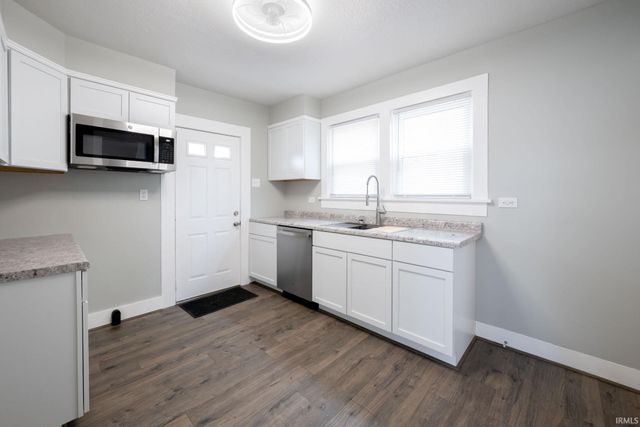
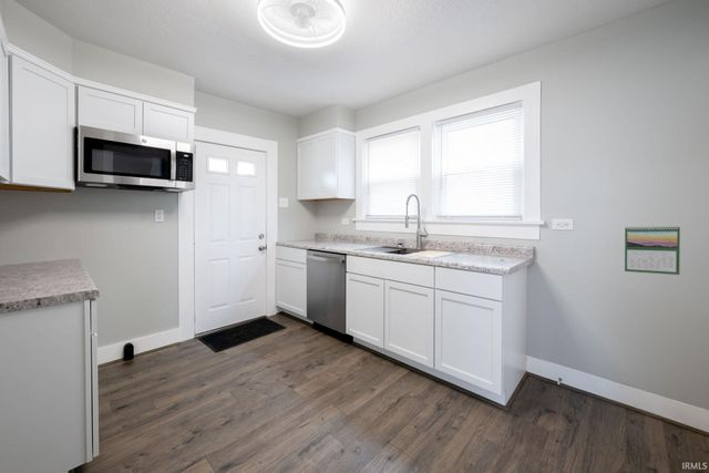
+ calendar (650, 248)
